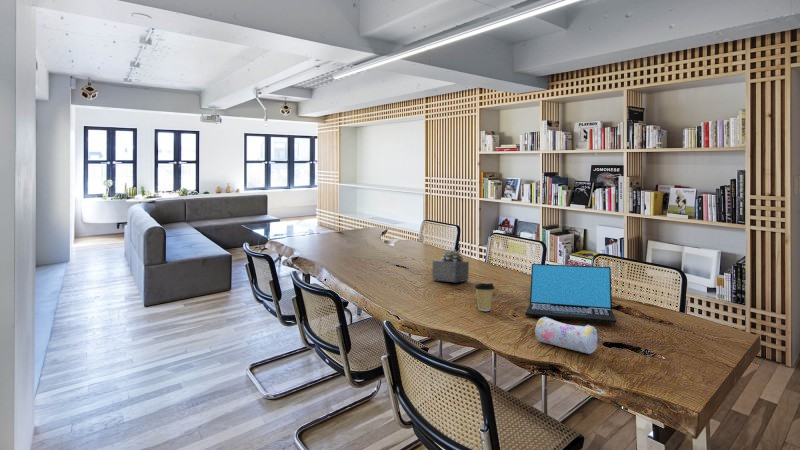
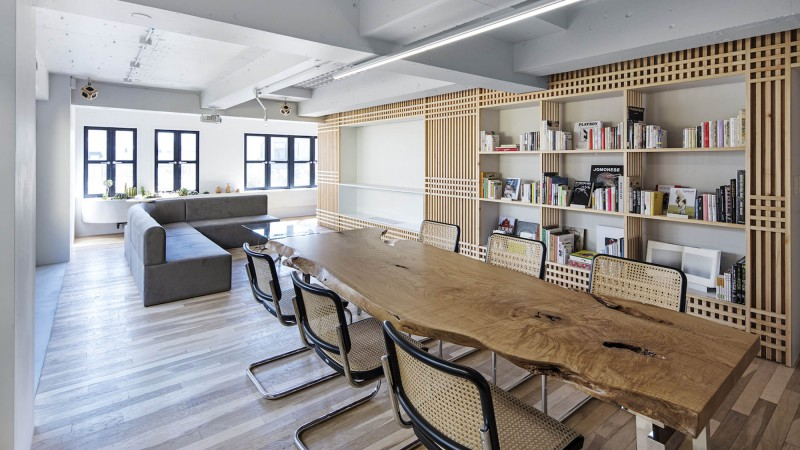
- coffee cup (484, 296)
- pencil case (565, 334)
- laptop (569, 290)
- succulent plant (450, 265)
